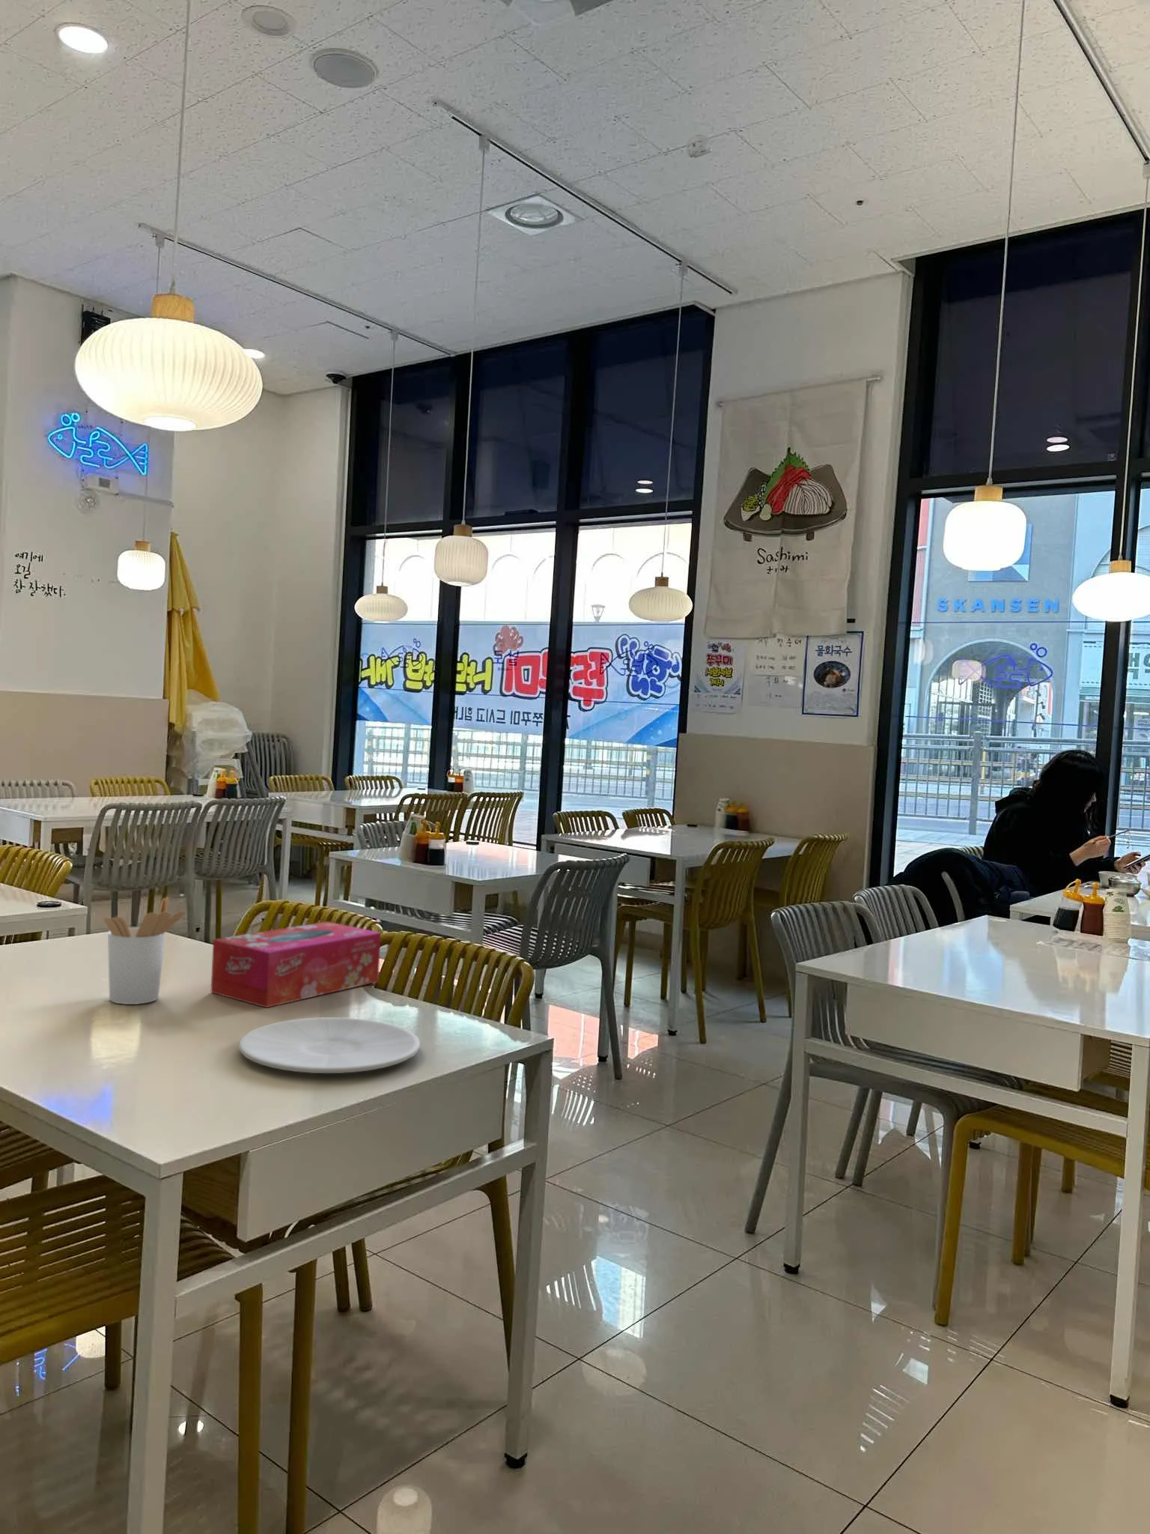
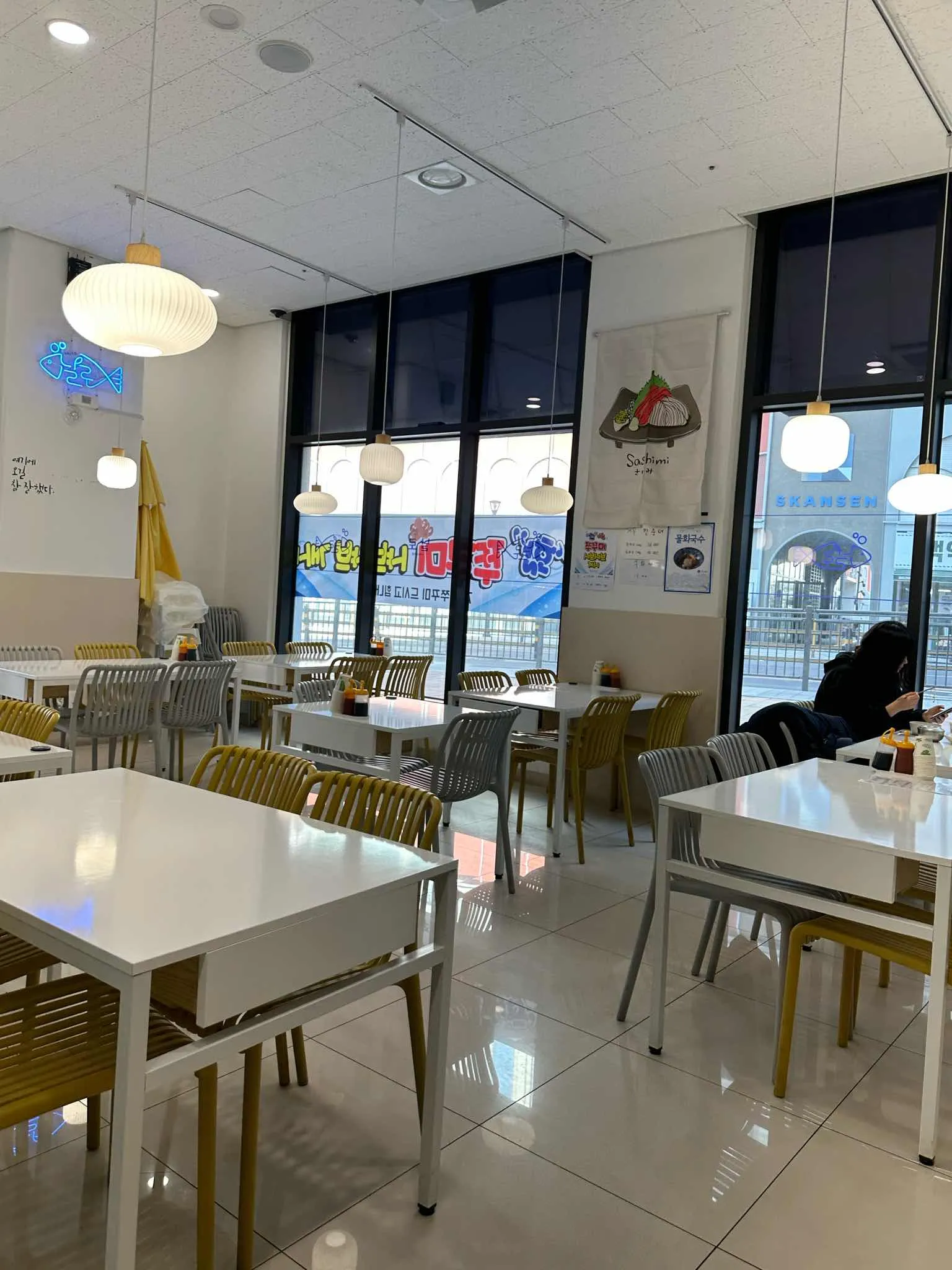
- plate (330, 1046)
- utensil holder (145, 952)
- smoke detector (699, 149)
- tissue box (298, 961)
